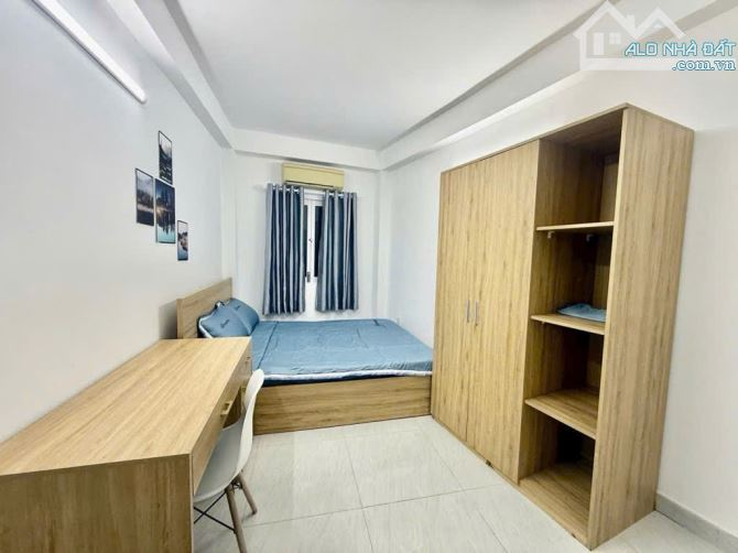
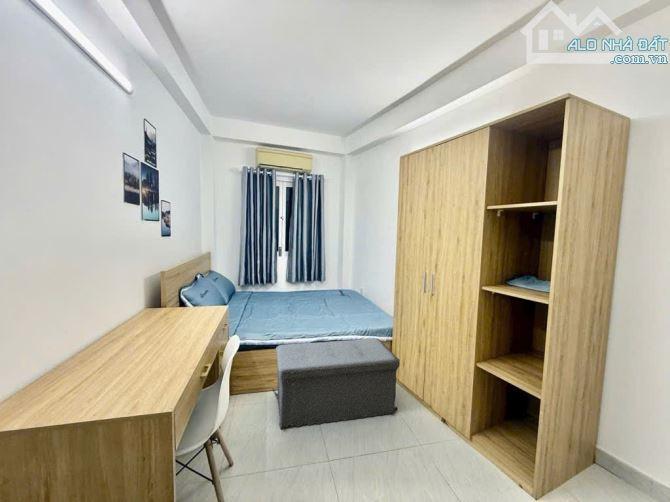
+ storage ottoman (334, 378)
